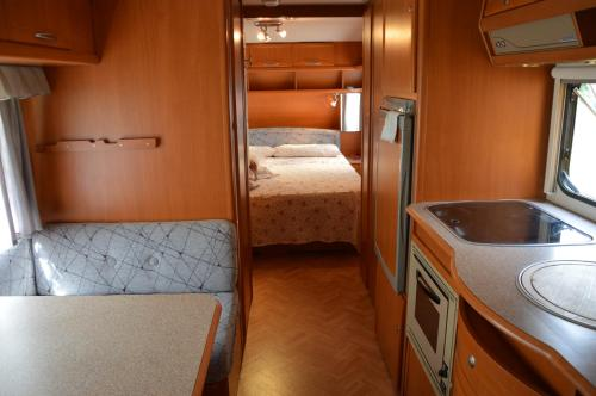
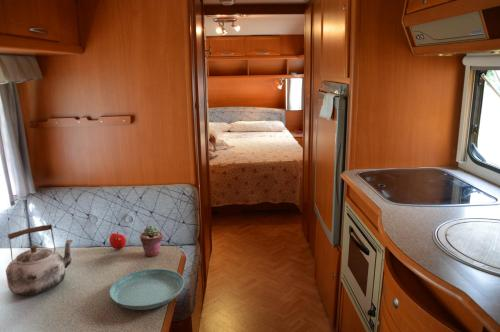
+ saucer (148, 289)
+ potted succulent (151, 239)
+ kettle (41, 254)
+ apple (117, 240)
